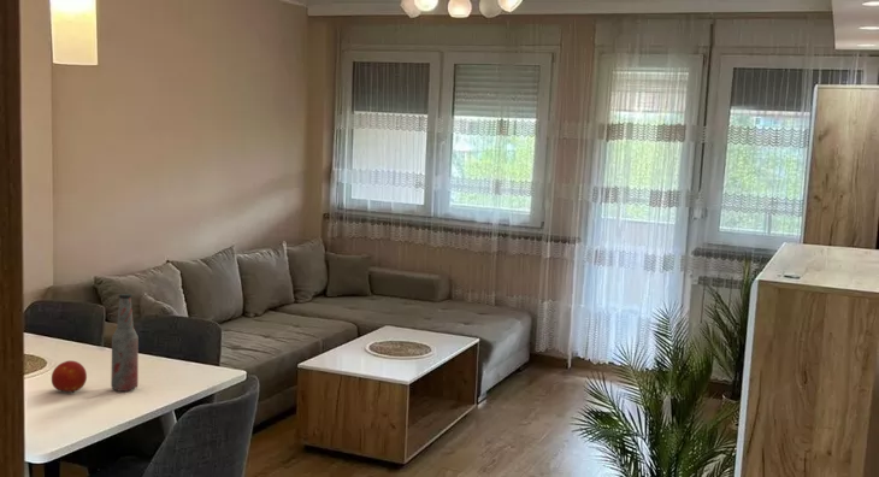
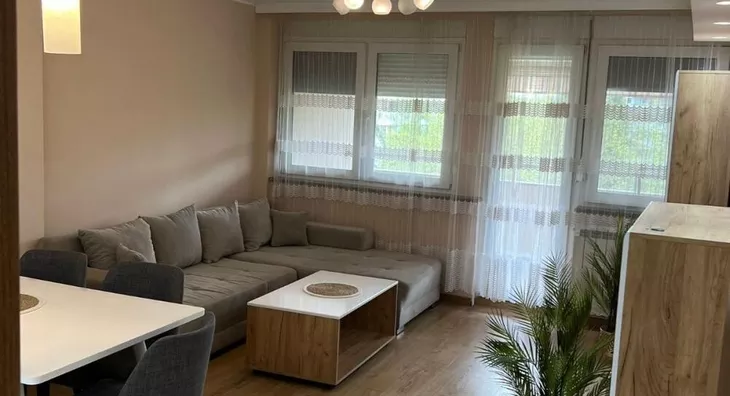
- bottle (124, 341)
- fruit (69, 376)
